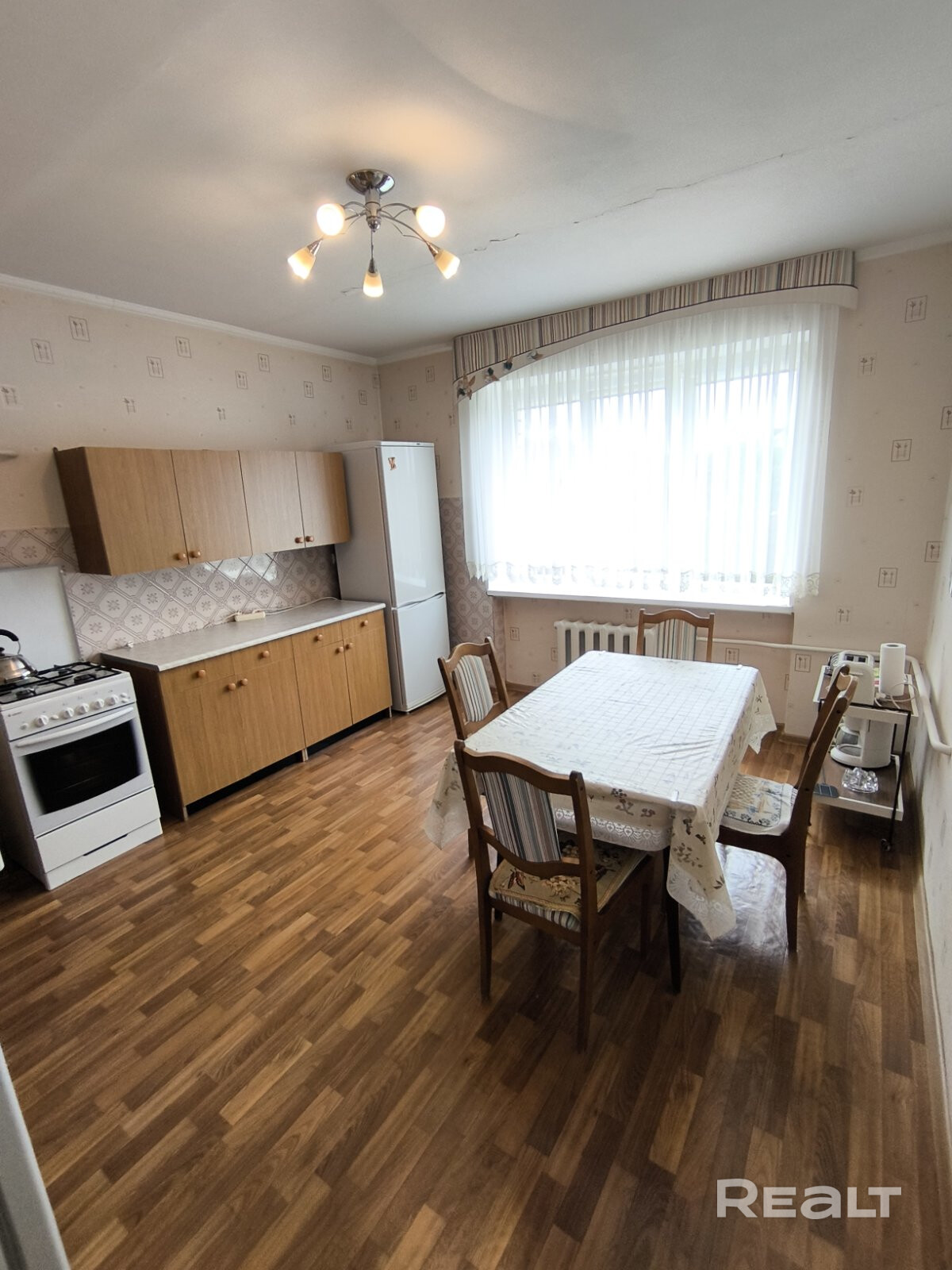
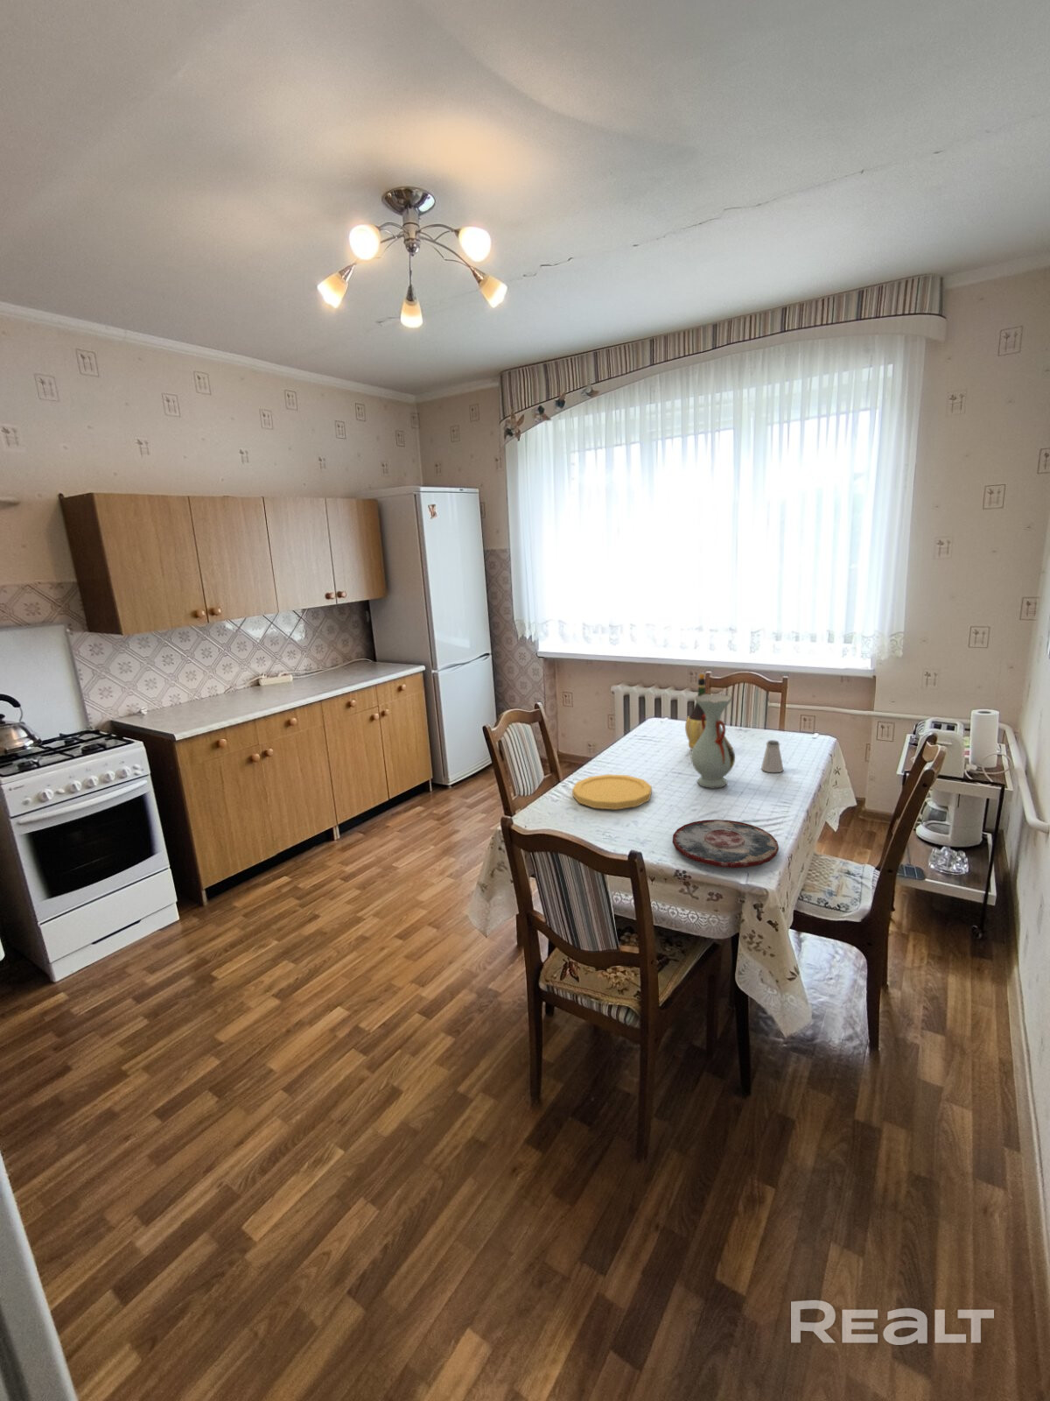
+ saltshaker (773, 755)
+ wine bottle (700, 712)
+ plate (724, 843)
+ vase (712, 741)
+ plate (612, 791)
